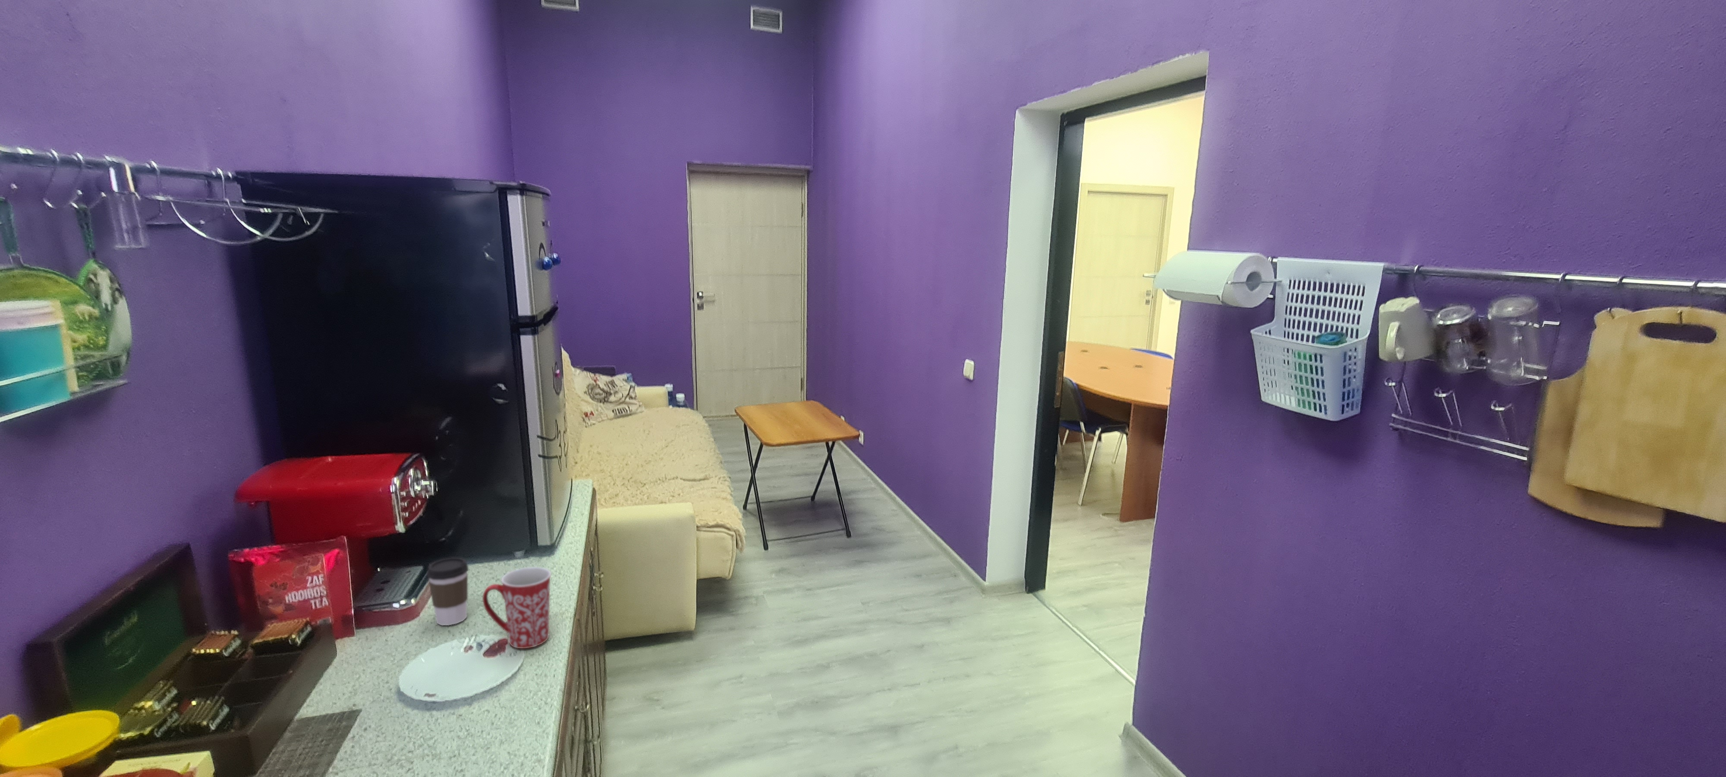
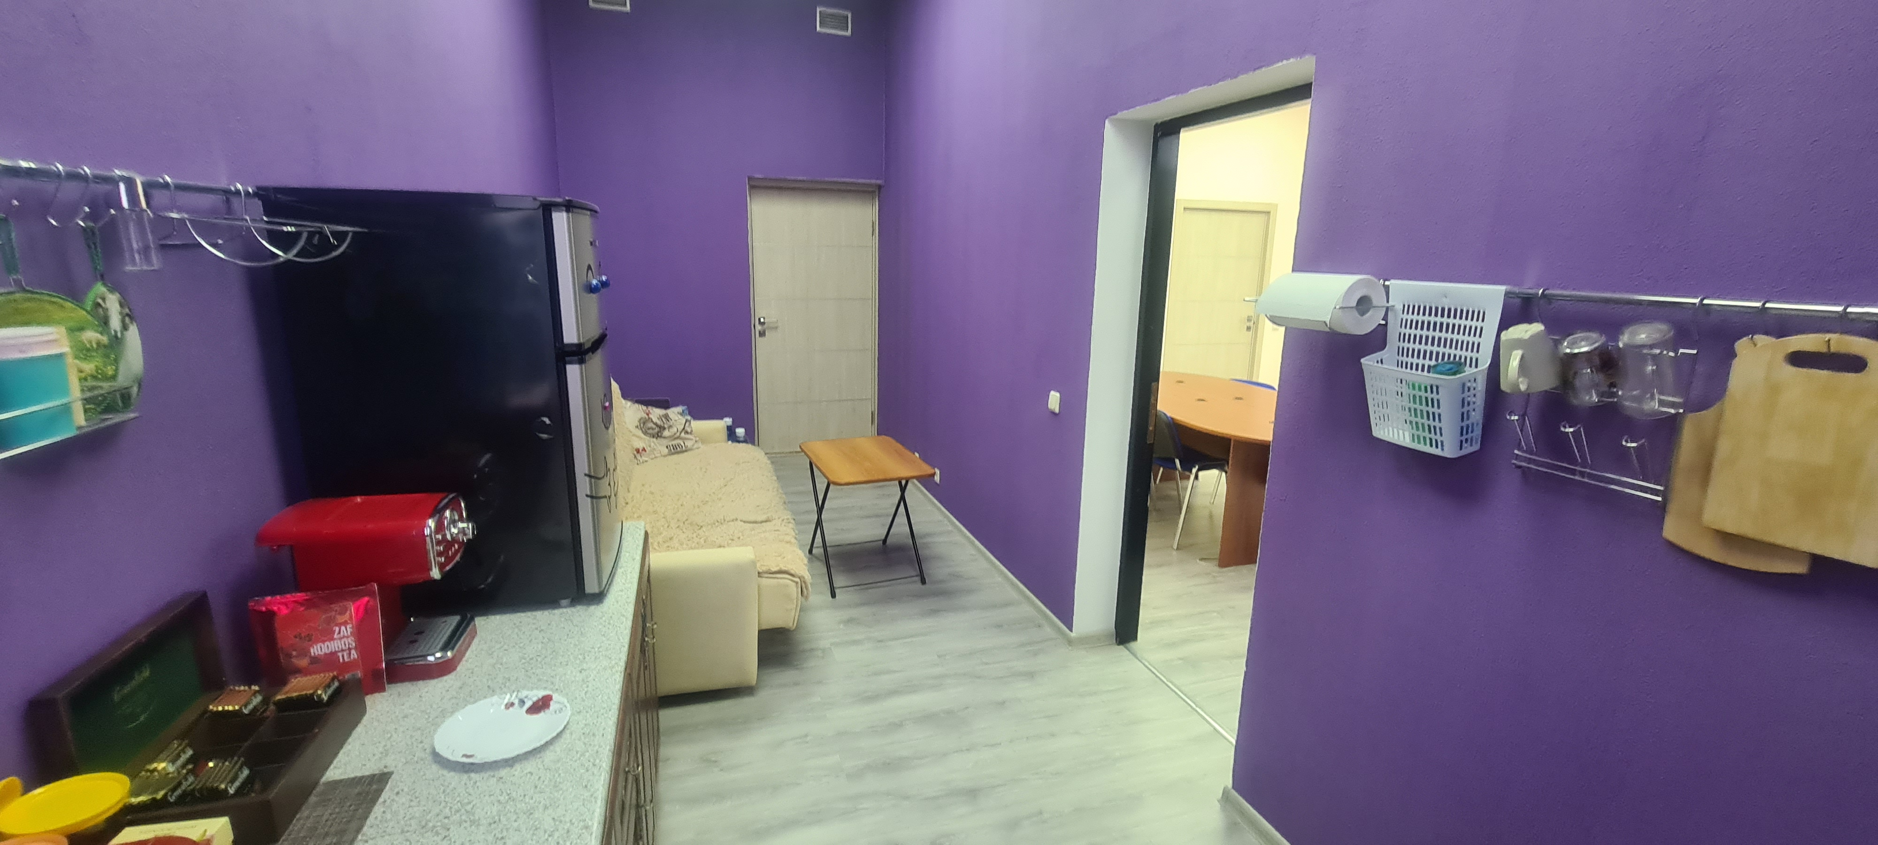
- coffee cup (449, 591)
- mug (518, 609)
